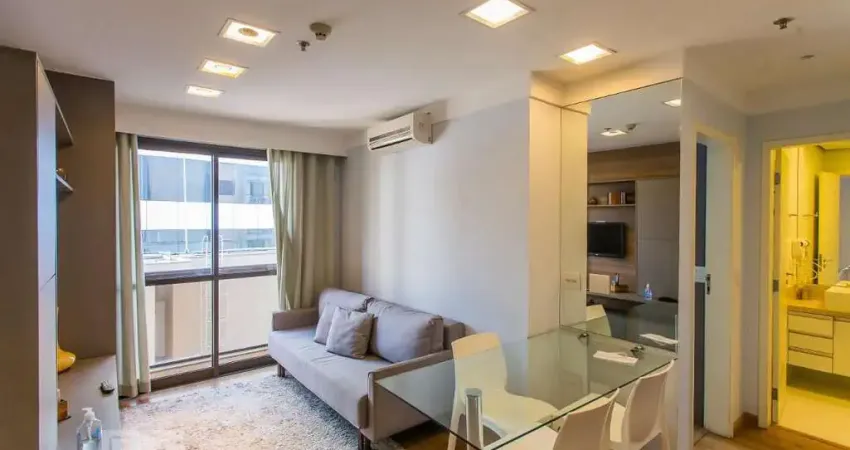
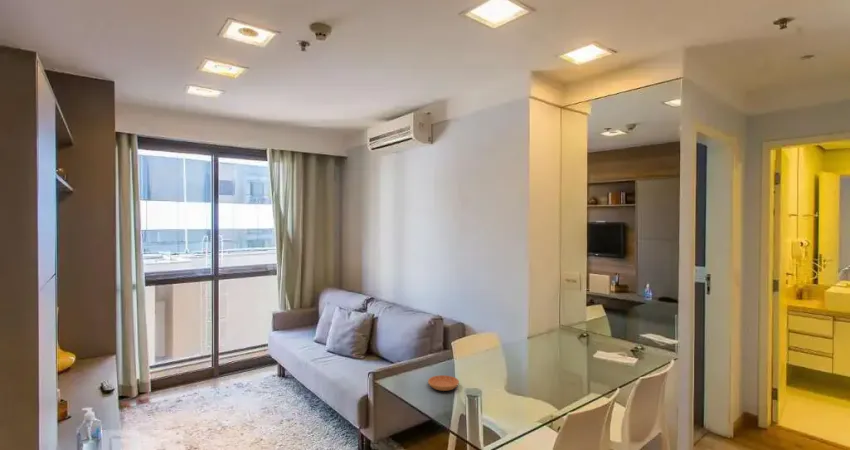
+ saucer (443, 383)
